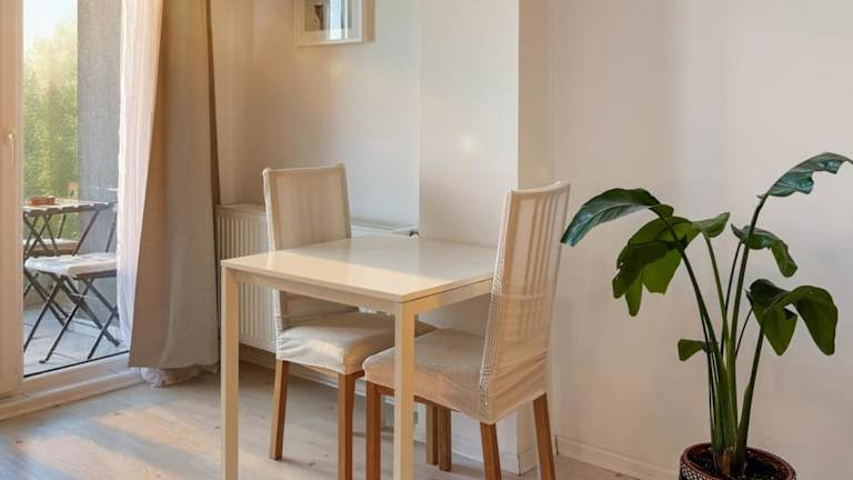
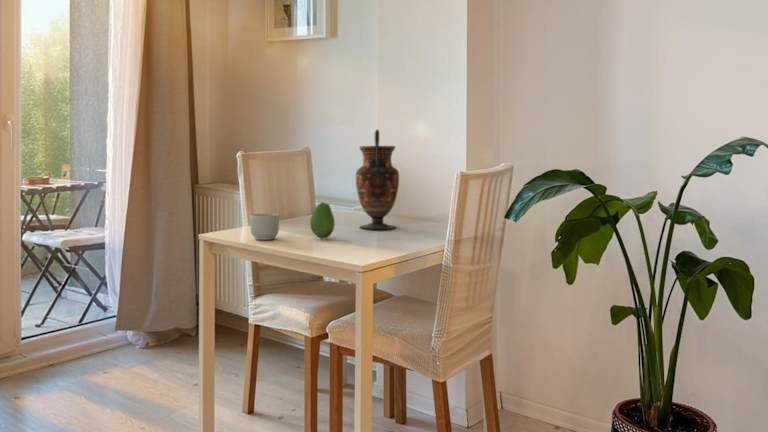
+ mug (265, 226)
+ fruit (322, 220)
+ vase (377, 178)
